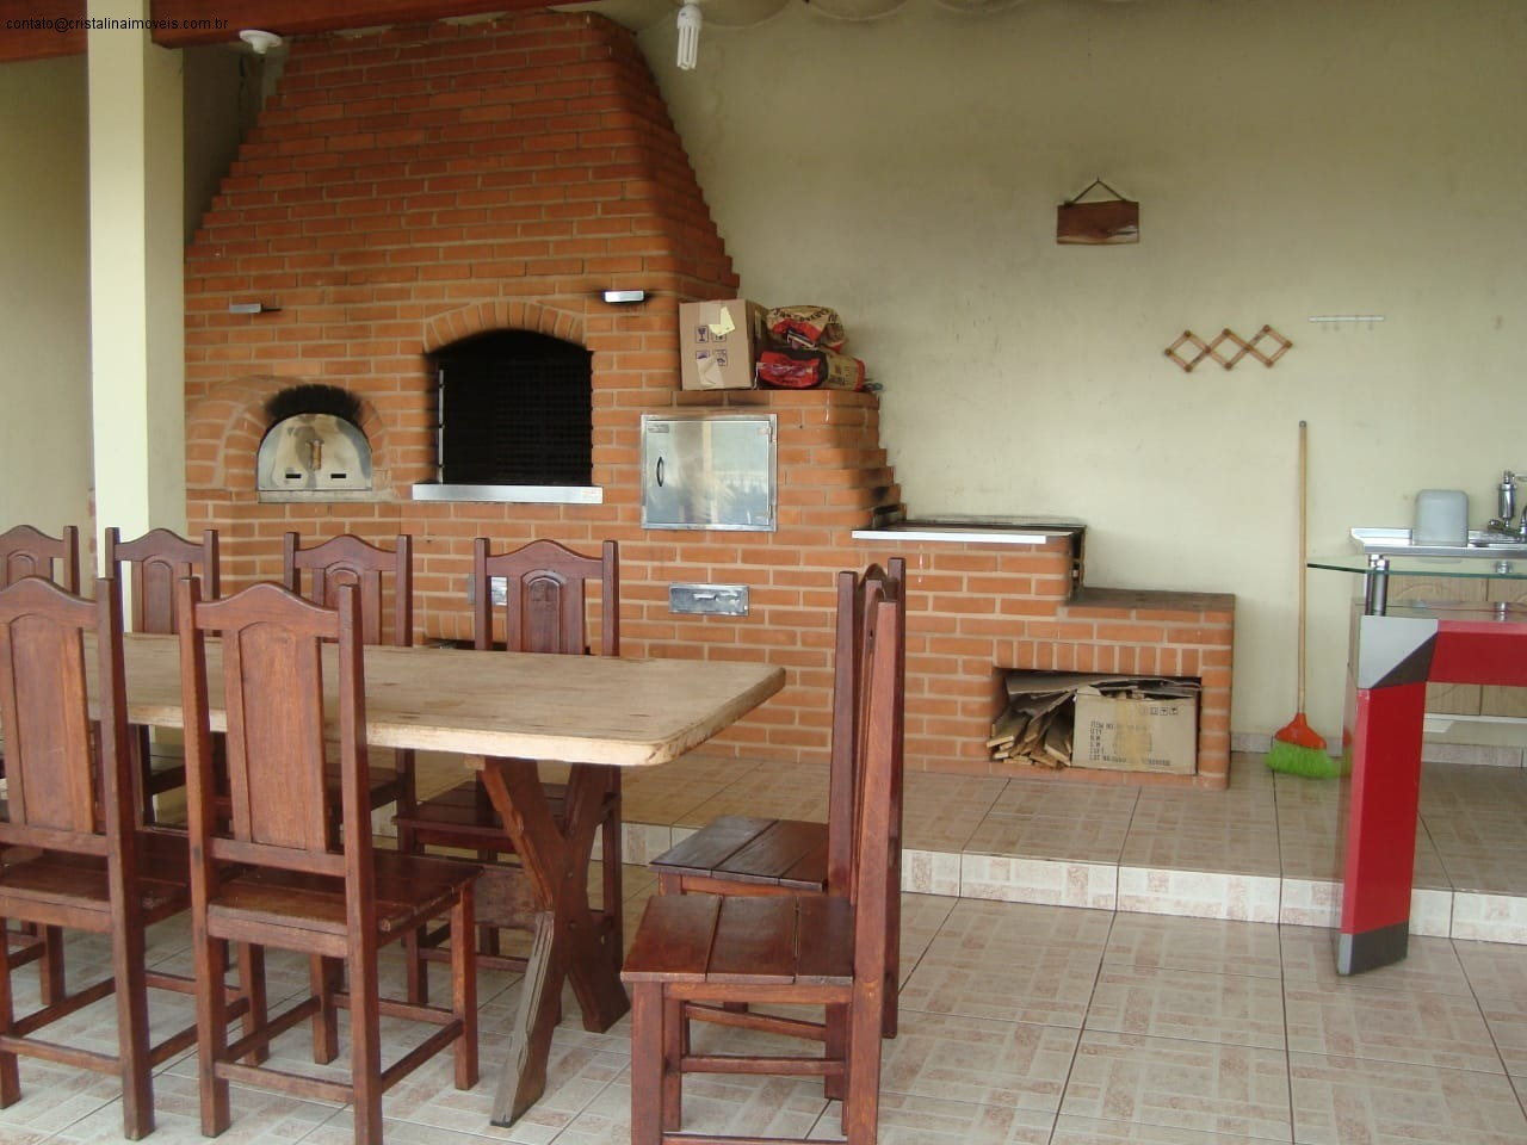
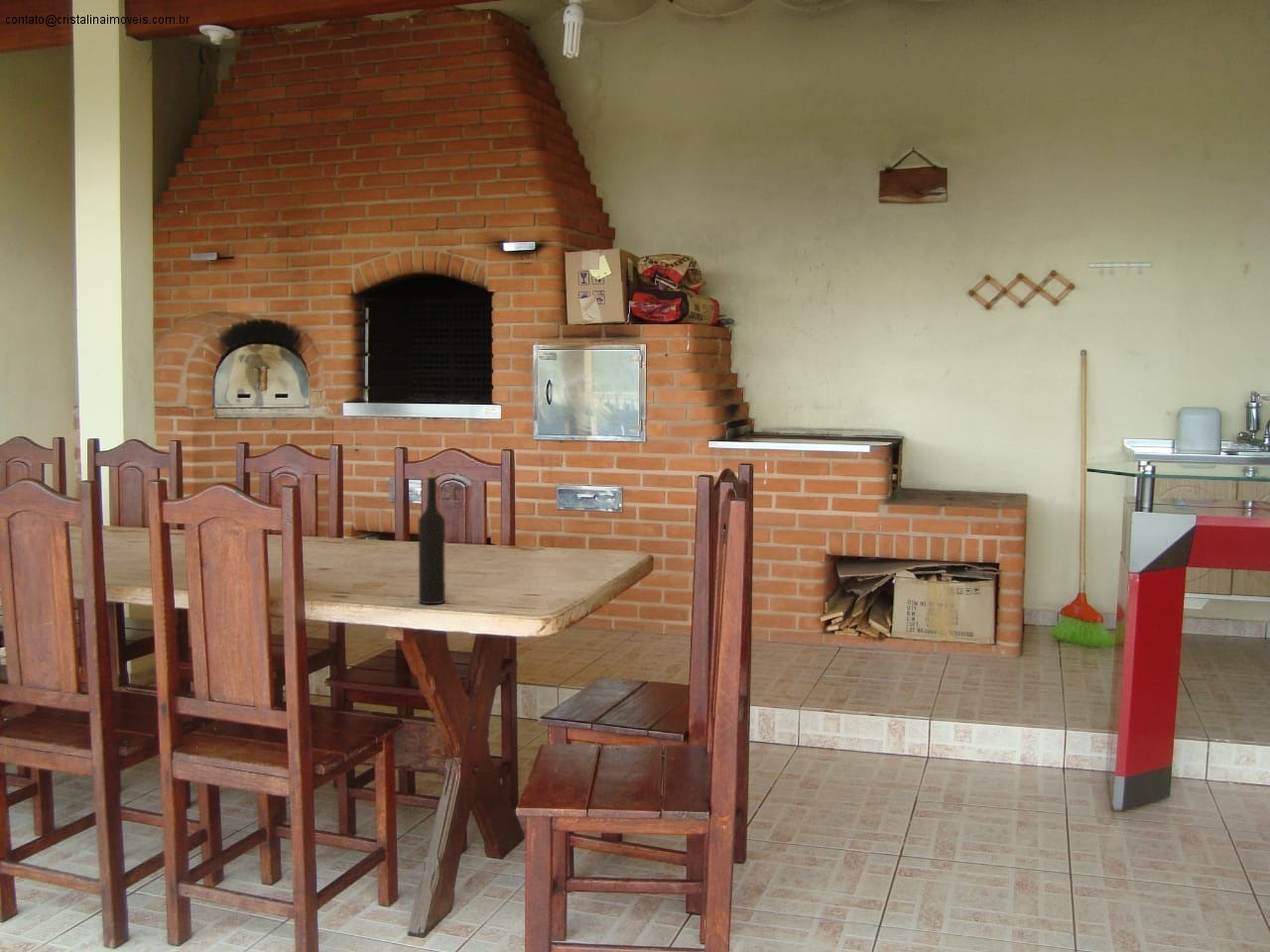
+ wine bottle (432, 536)
